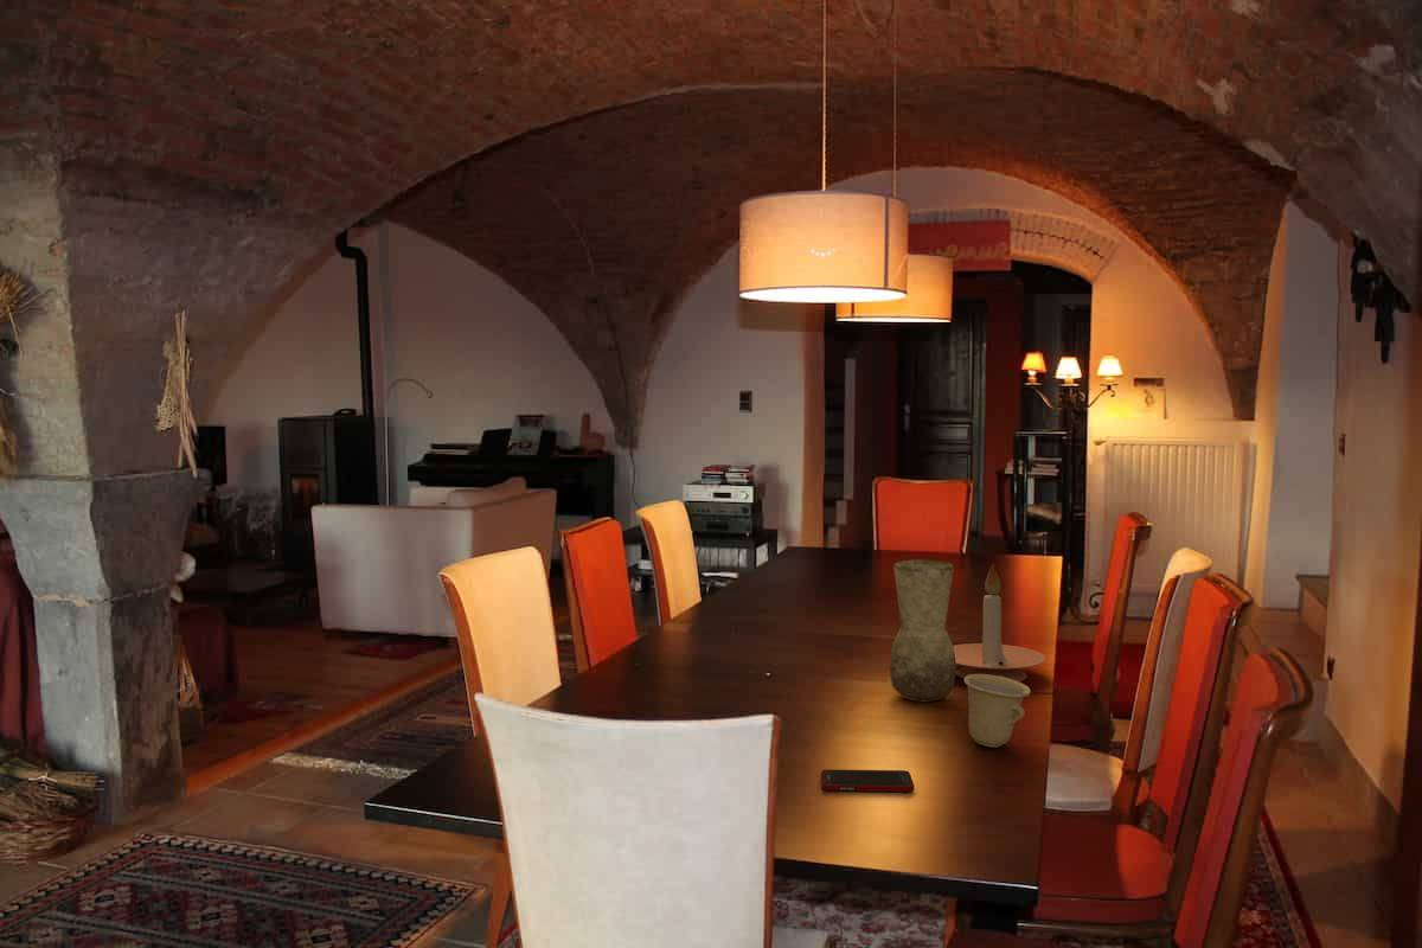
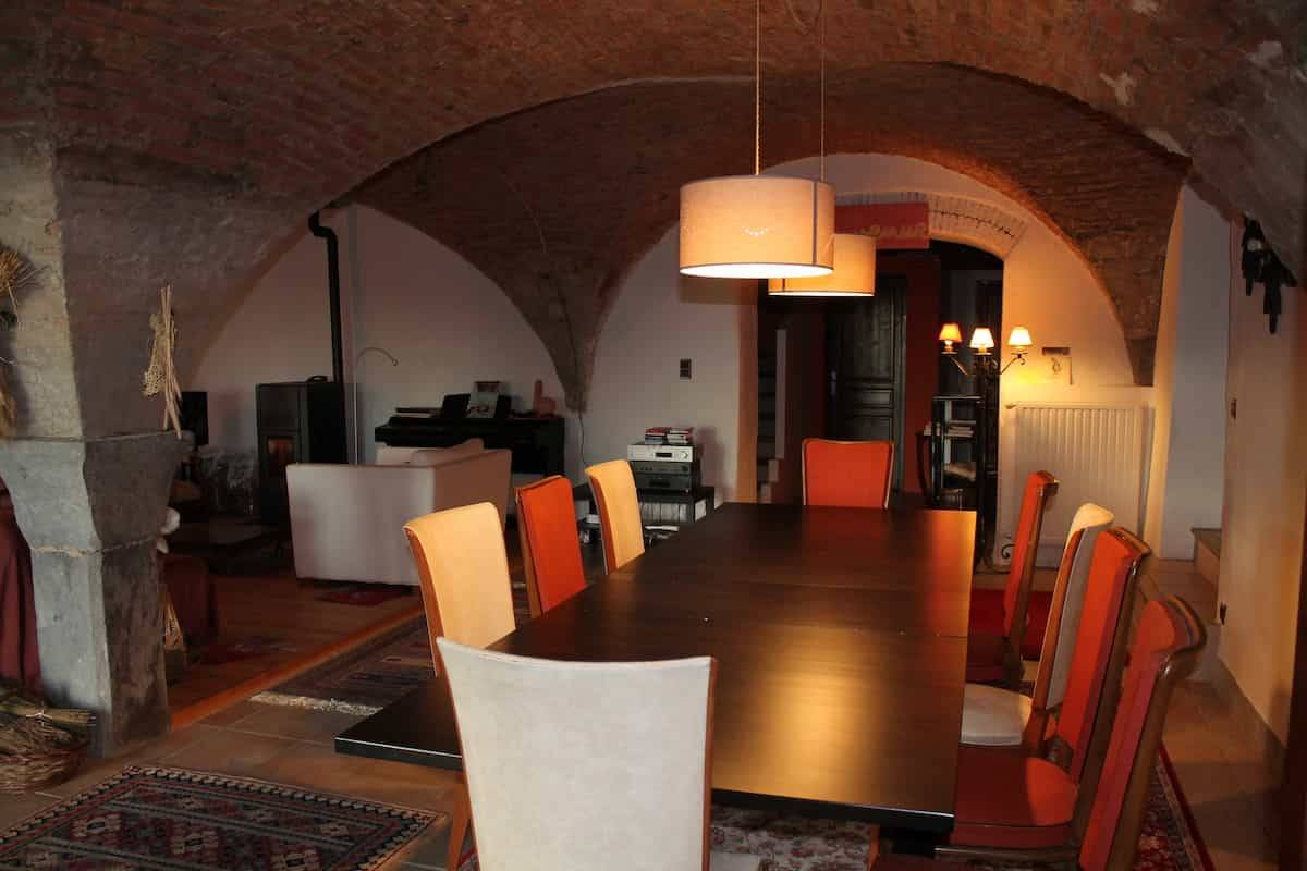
- cell phone (866, 780)
- vase (922, 630)
- cup (995, 711)
- candle holder (992, 619)
